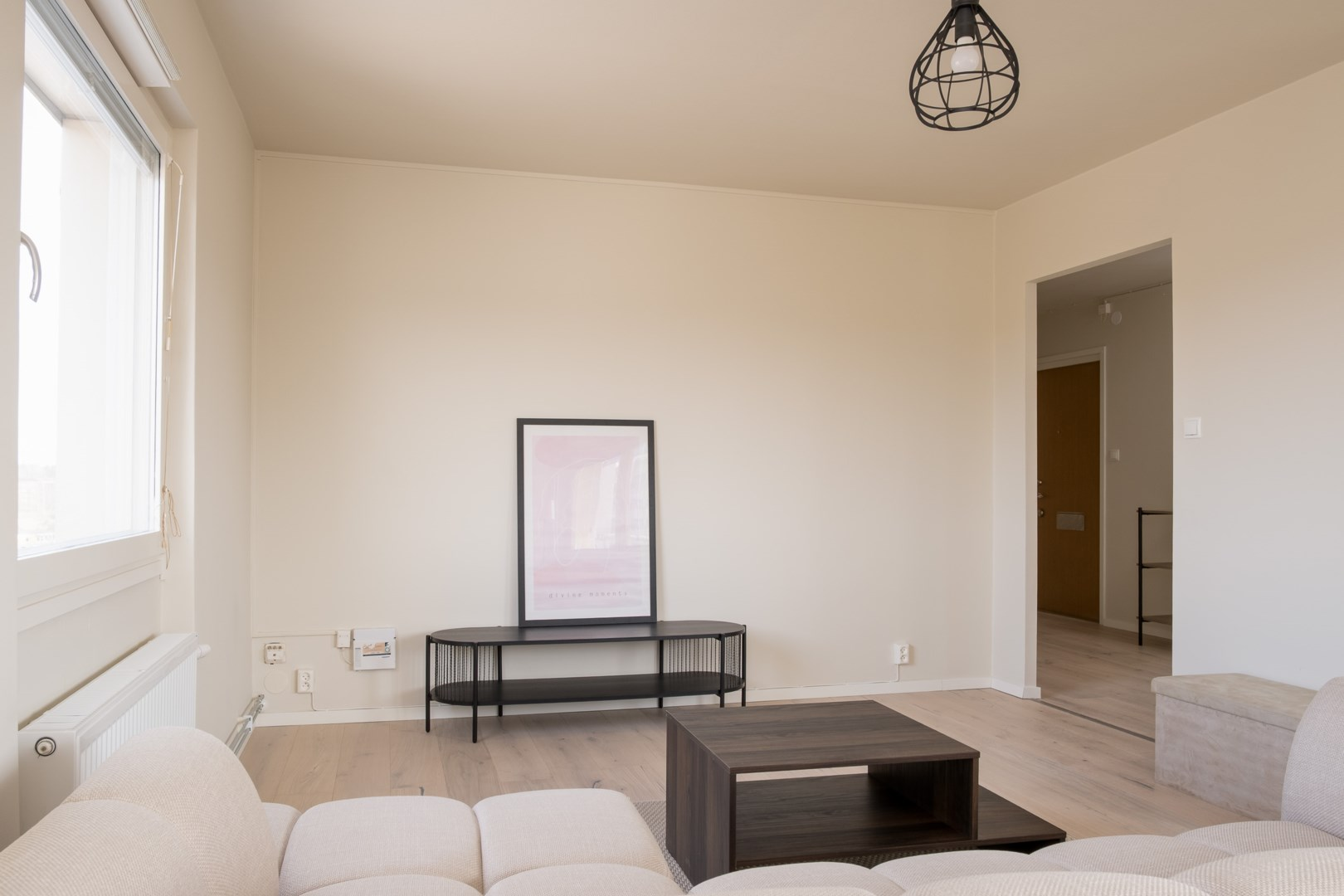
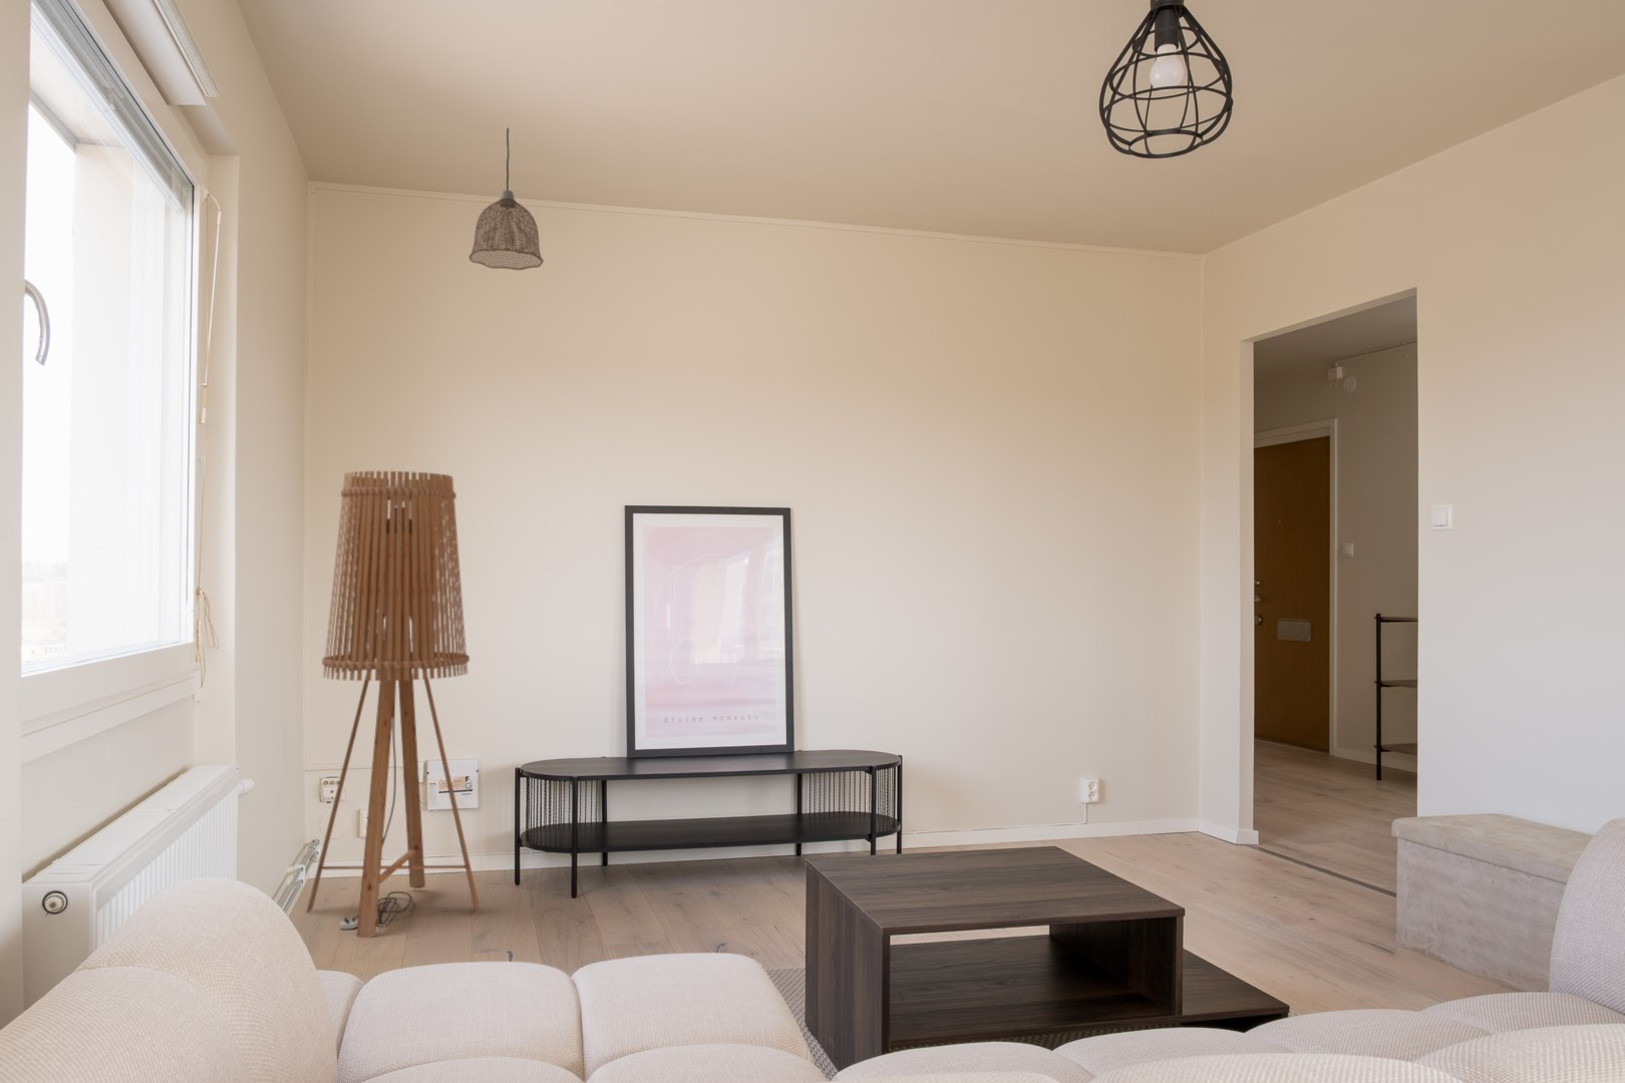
+ pendant lamp (507, 193)
+ floor lamp (394, 691)
